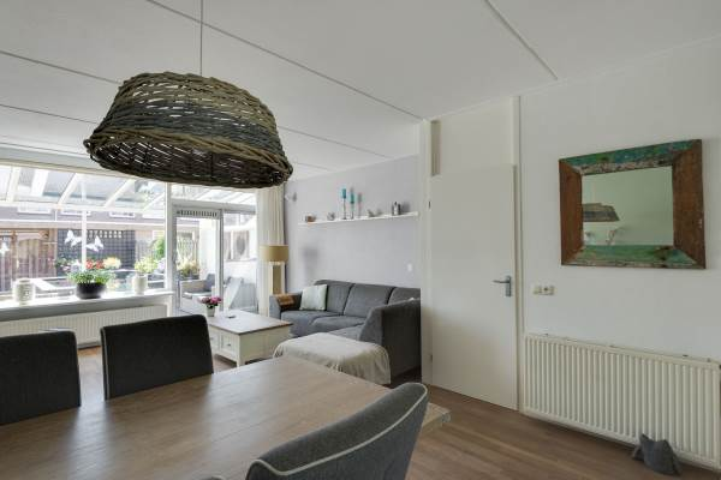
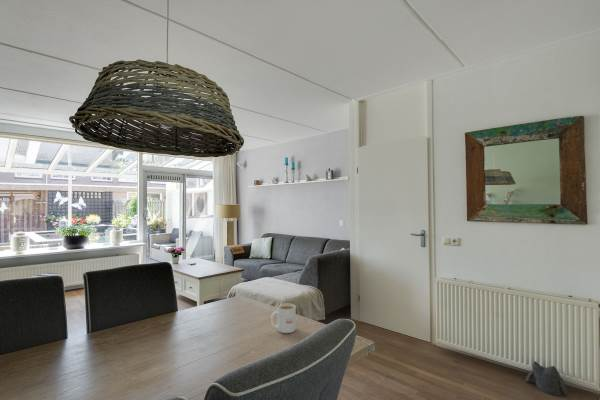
+ mug (283, 318)
